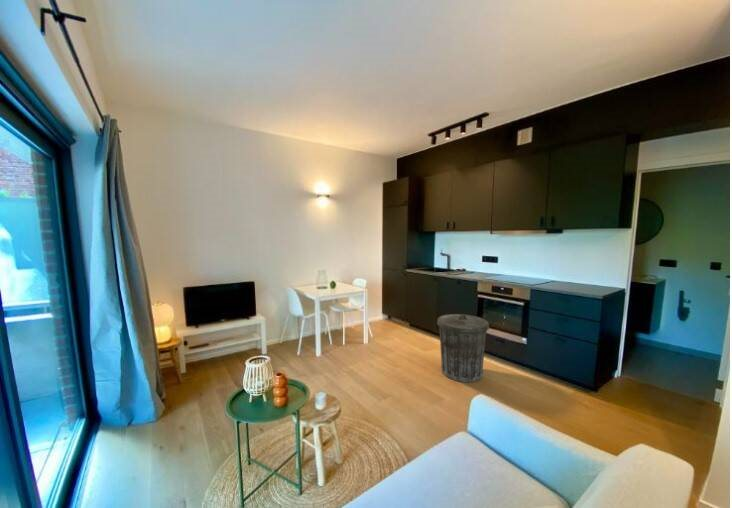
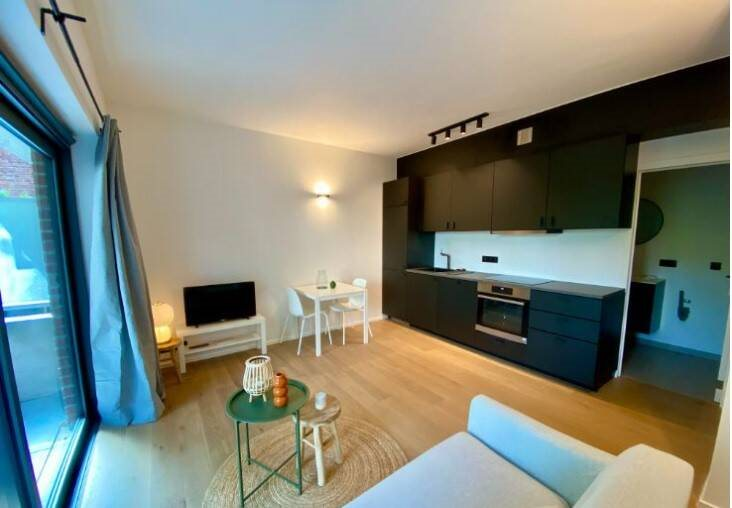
- trash can (462, 344)
